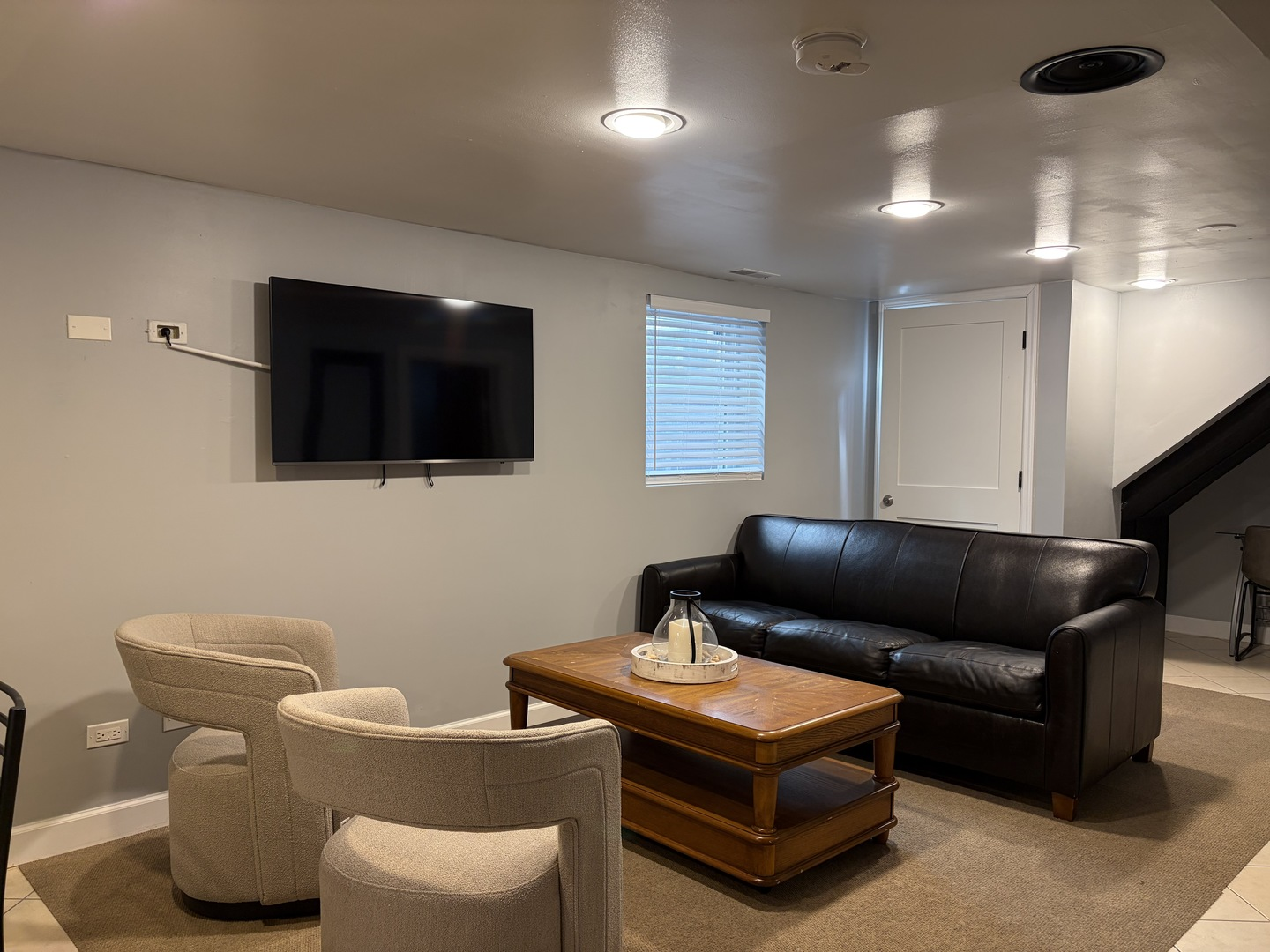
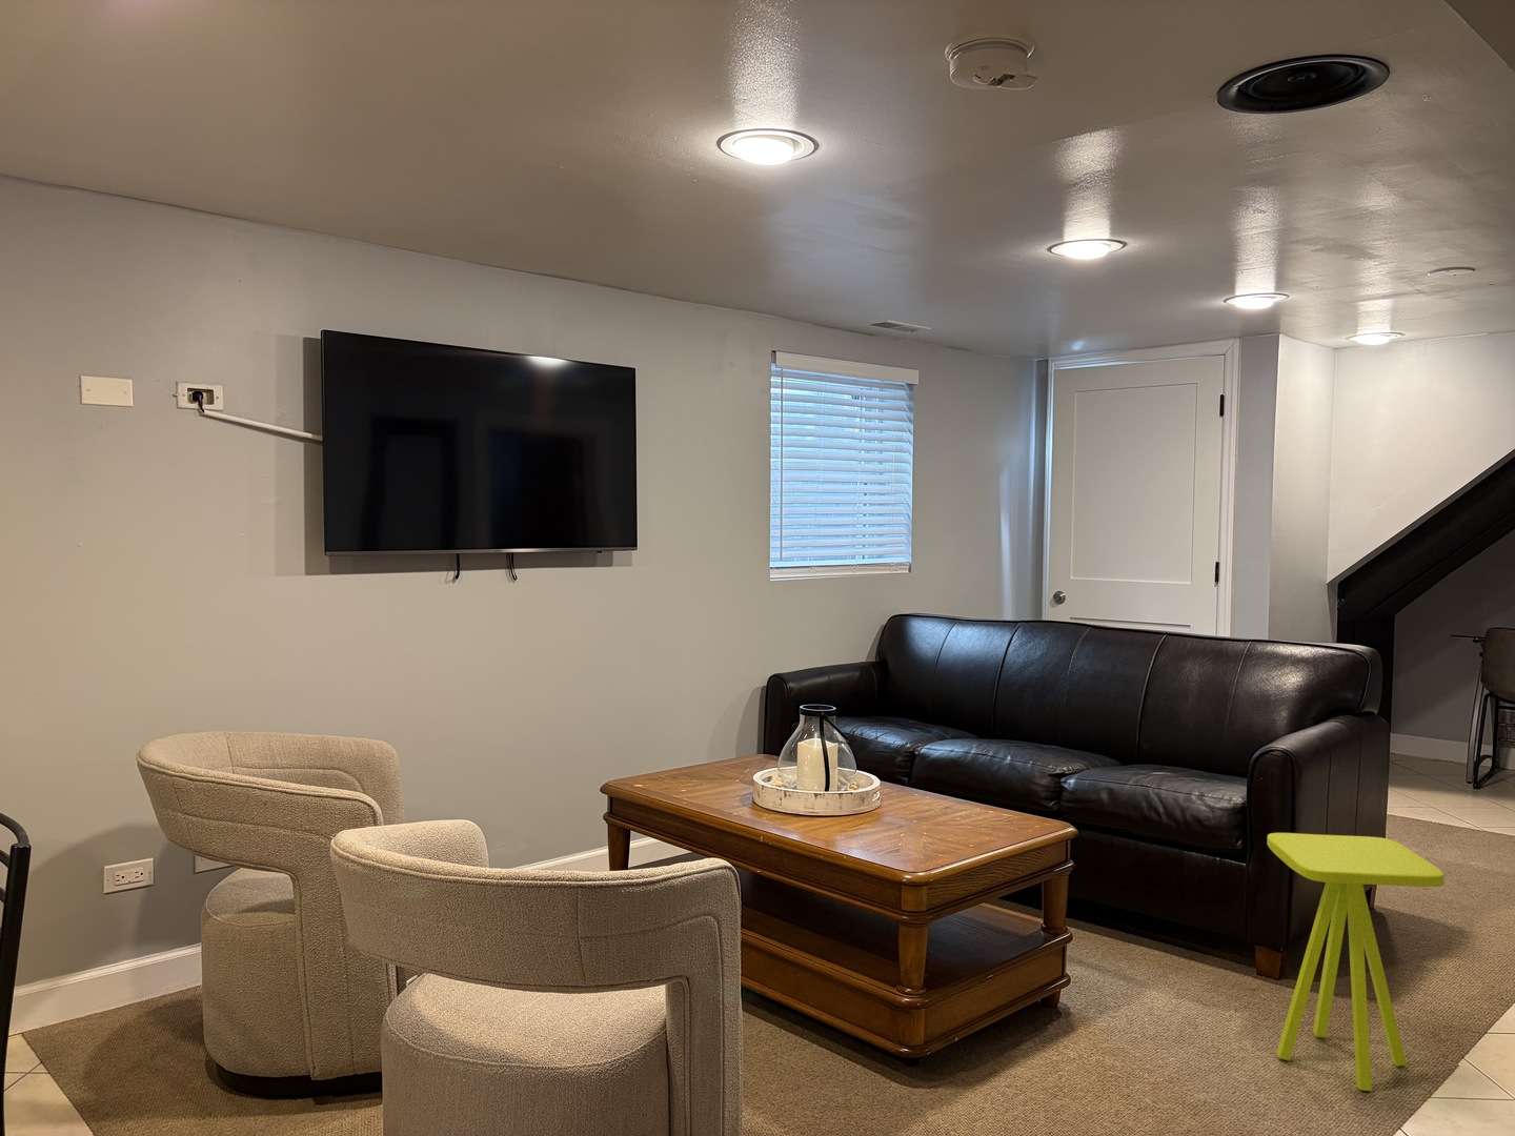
+ side table (1350, 958)
